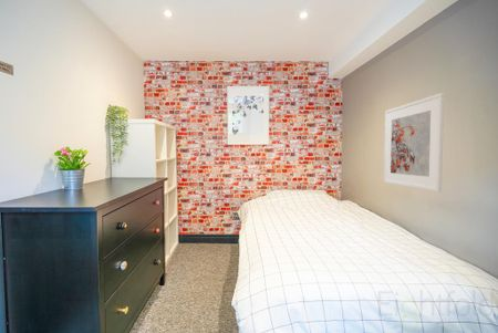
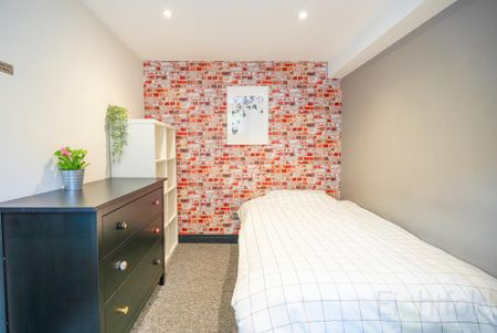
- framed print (408, 145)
